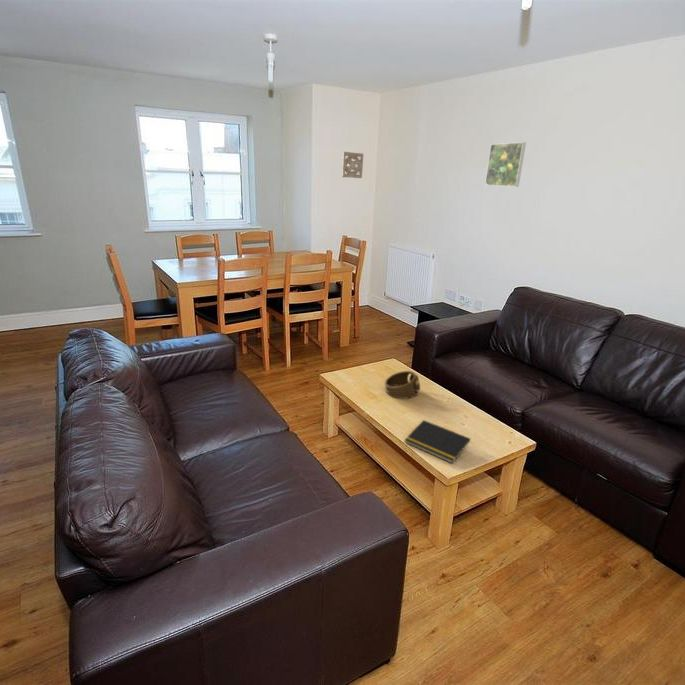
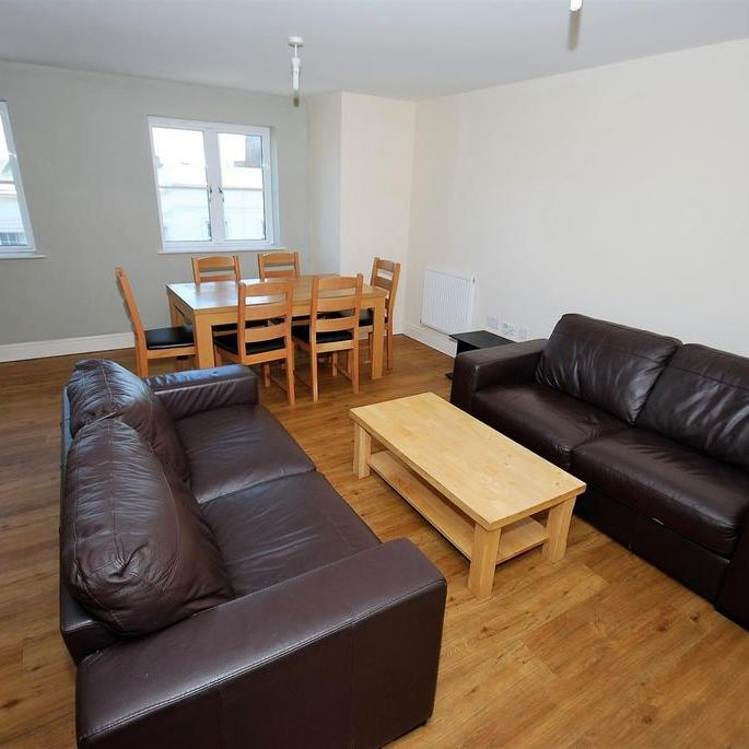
- wall ornament (352, 165)
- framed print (504, 165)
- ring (402, 382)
- notepad (437, 440)
